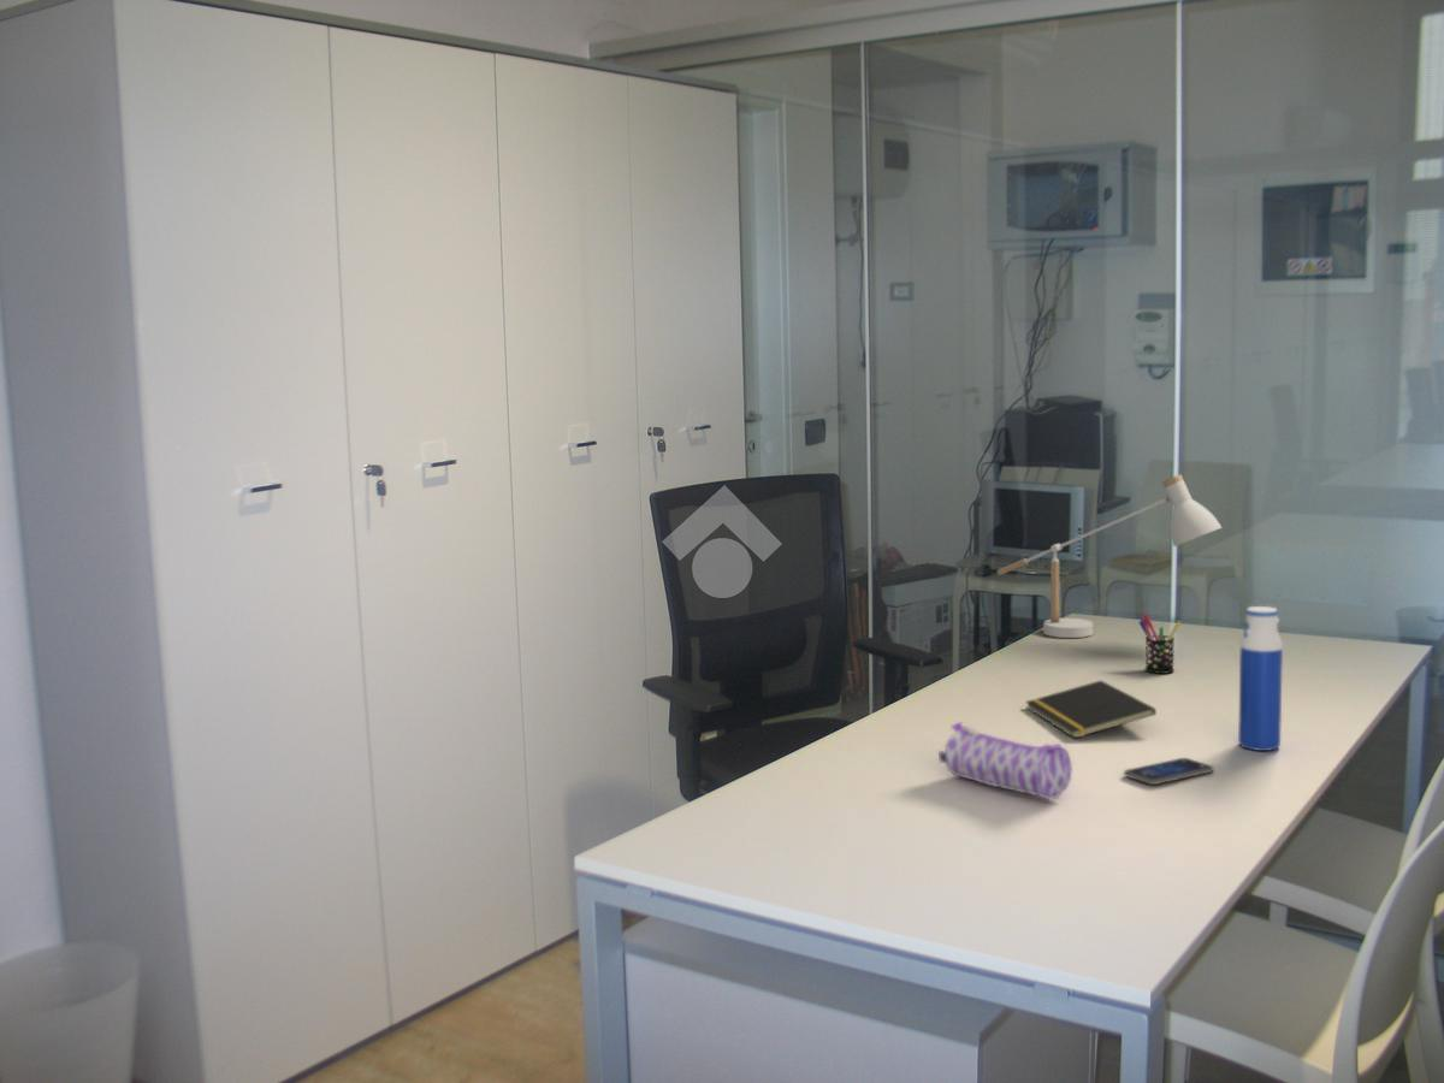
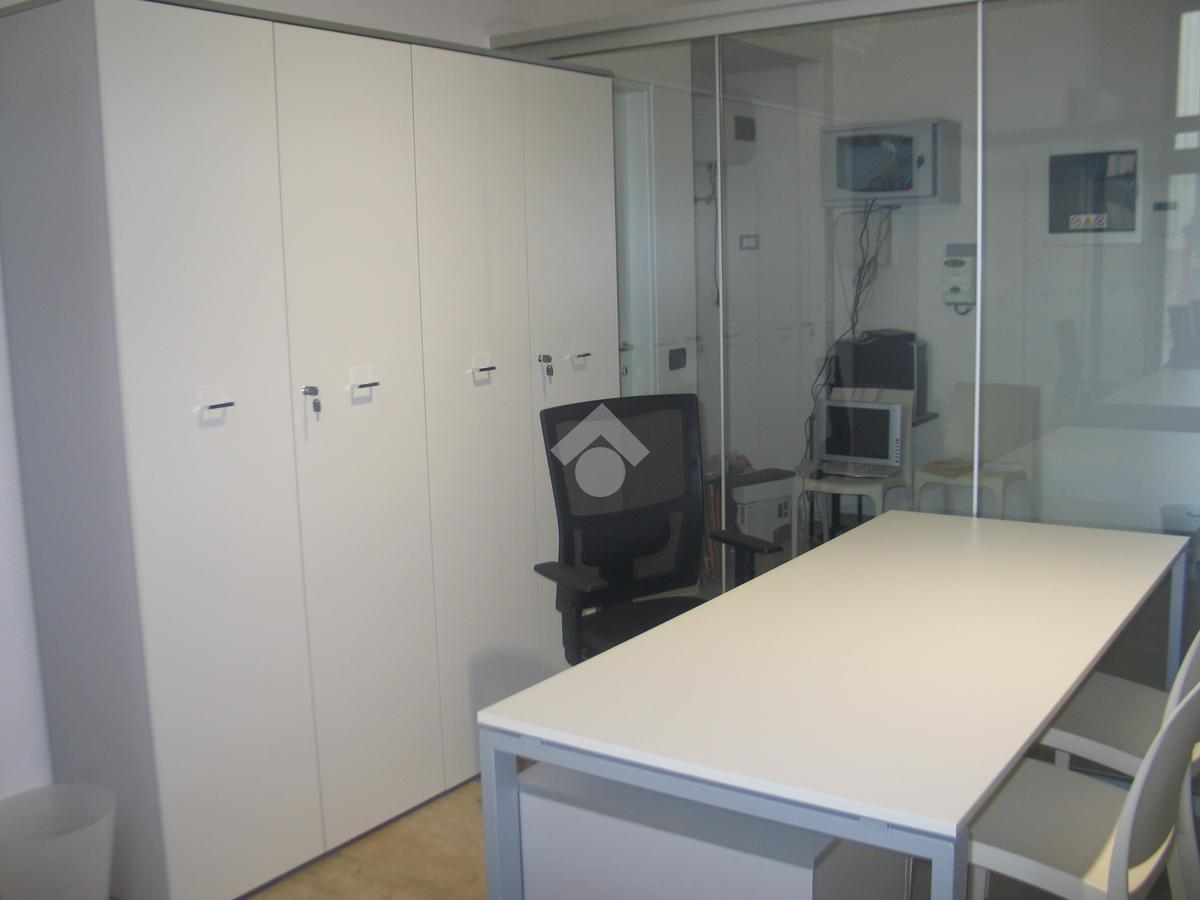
- pencil case (1006, 759)
- water bottle (1260, 677)
- pen holder (1158, 643)
- notepad (1088, 708)
- smartphone (1168, 770)
- desk lamp (1093, 533)
